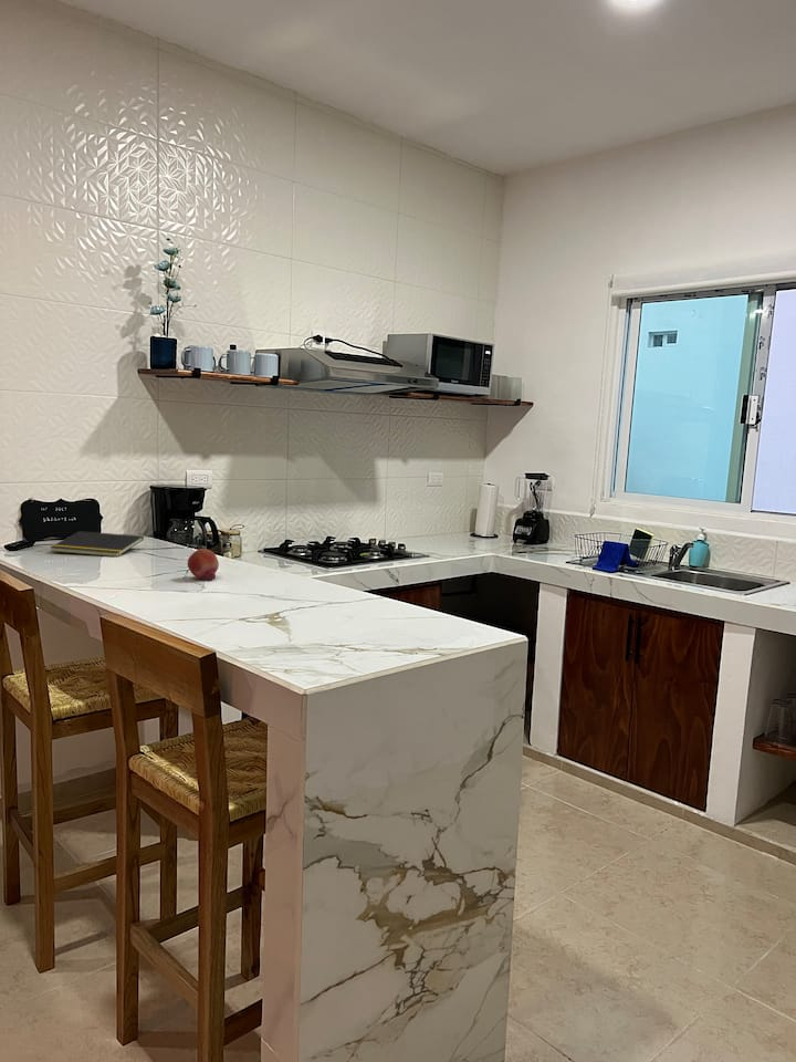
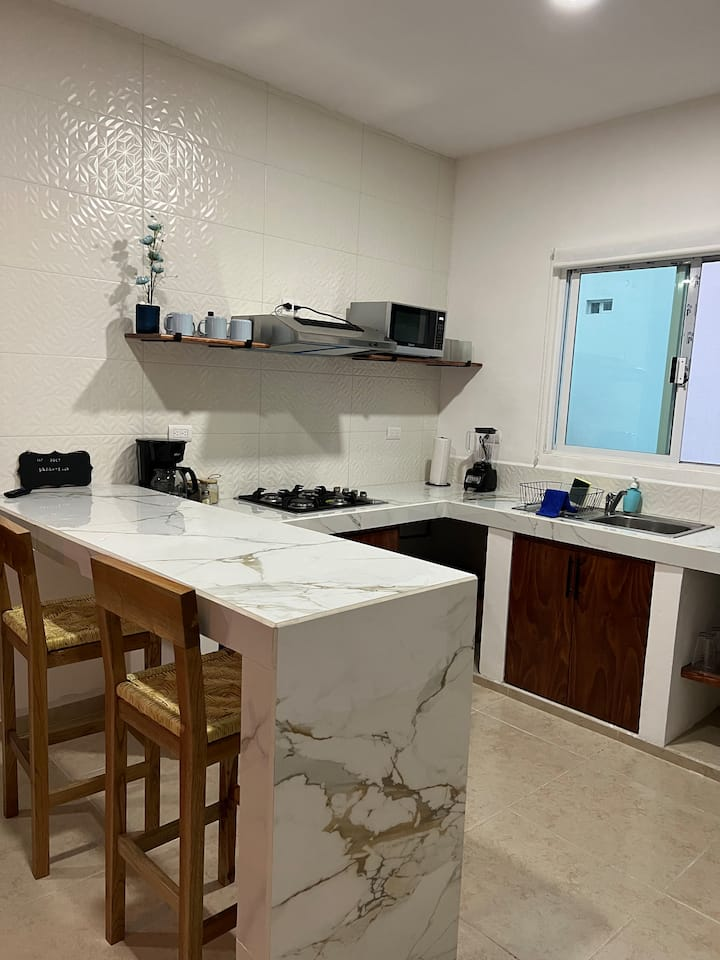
- fruit (203, 563)
- notepad (97, 543)
